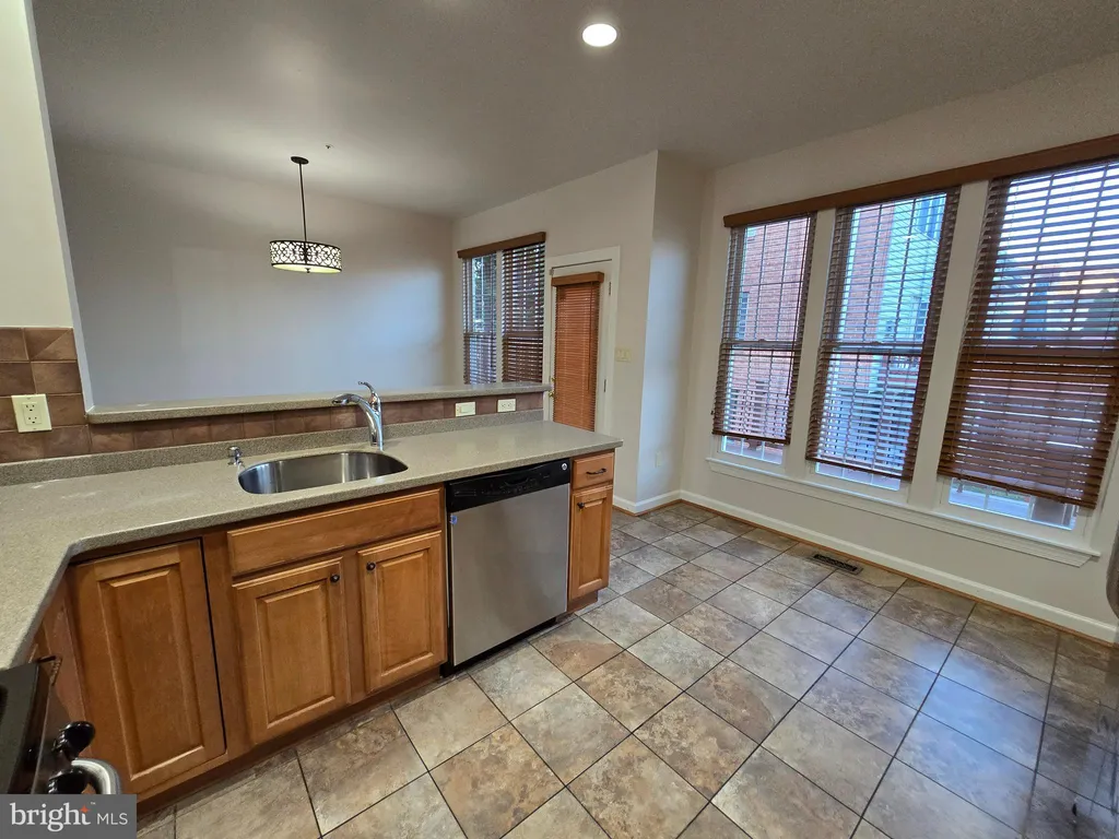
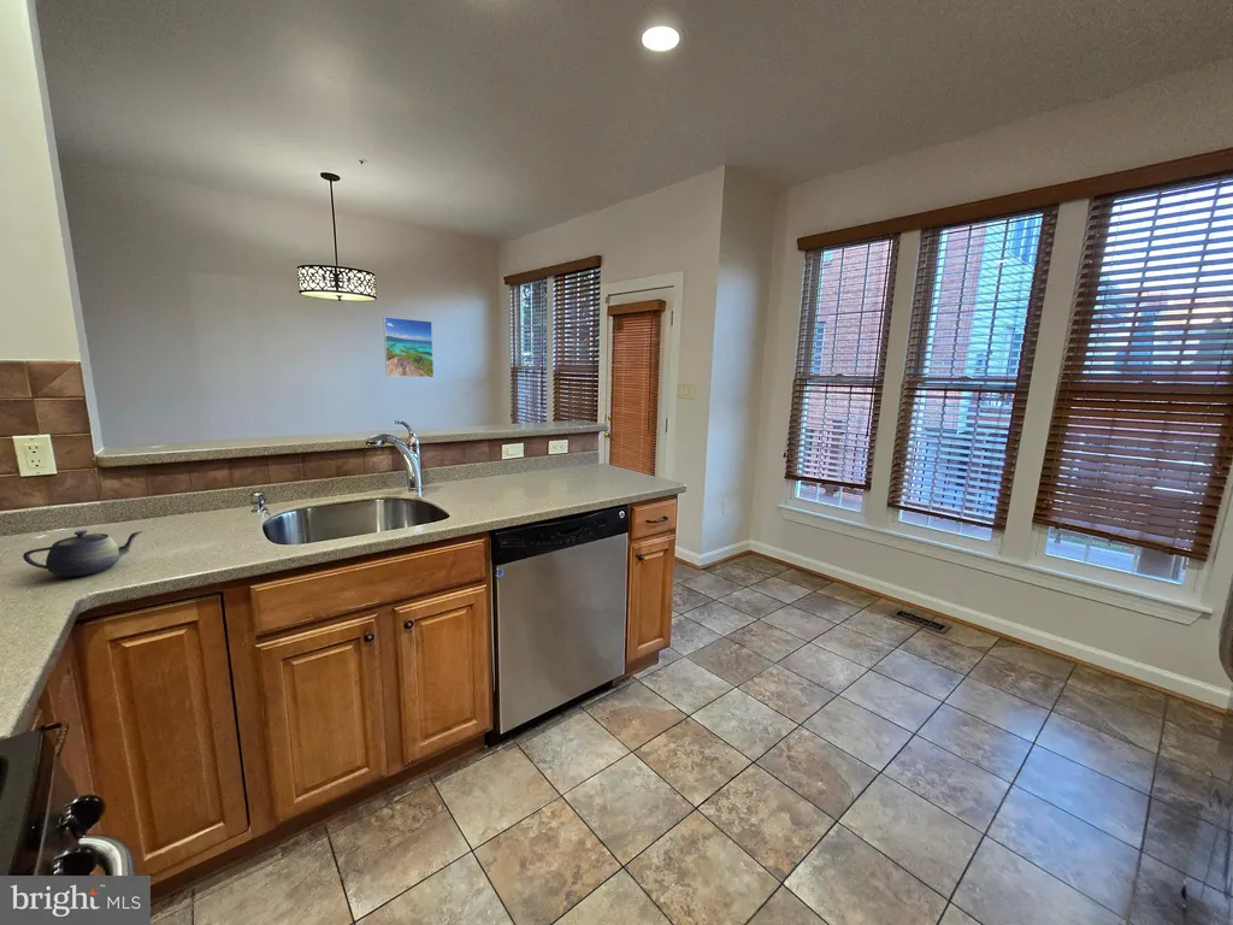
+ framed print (409, 348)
+ teapot (87, 550)
